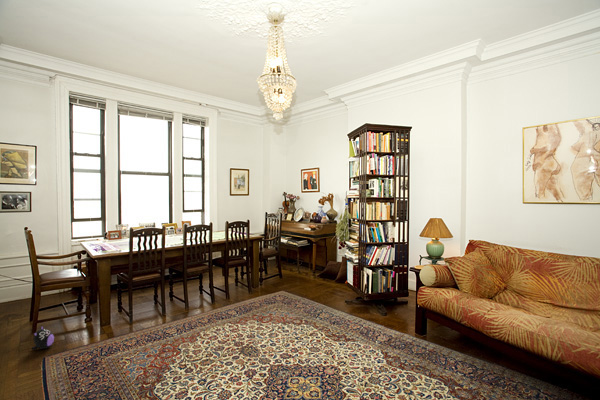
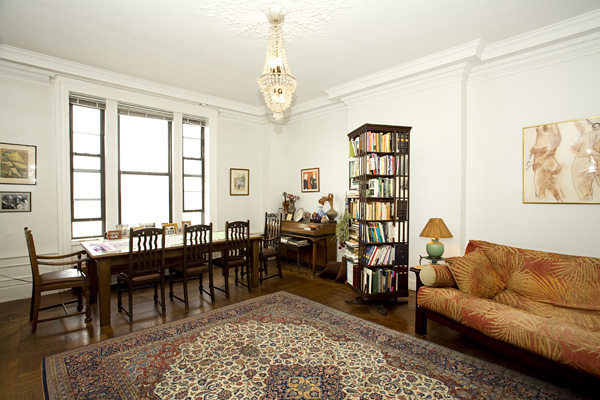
- plush toy (43, 337)
